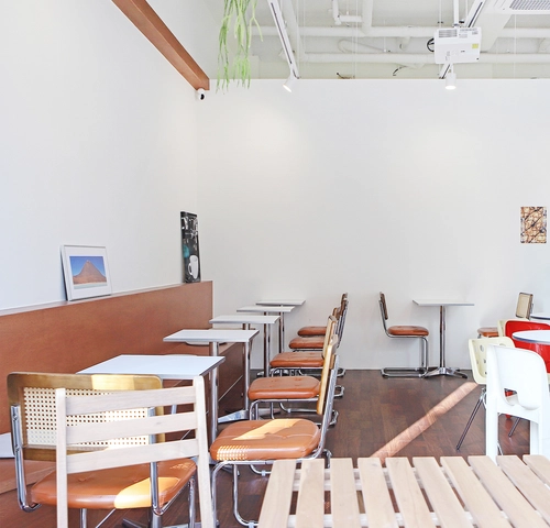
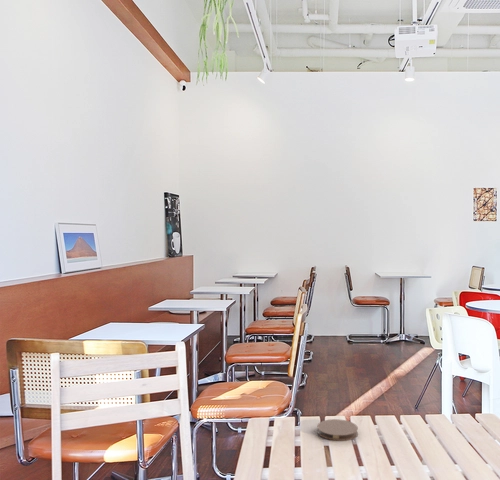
+ coaster (337, 429)
